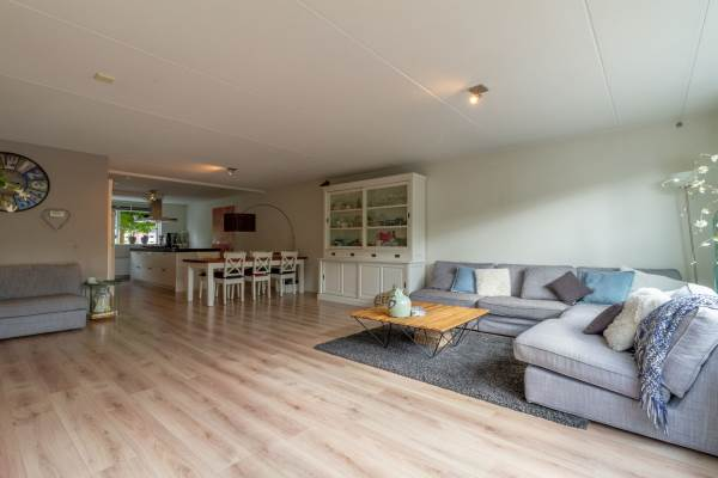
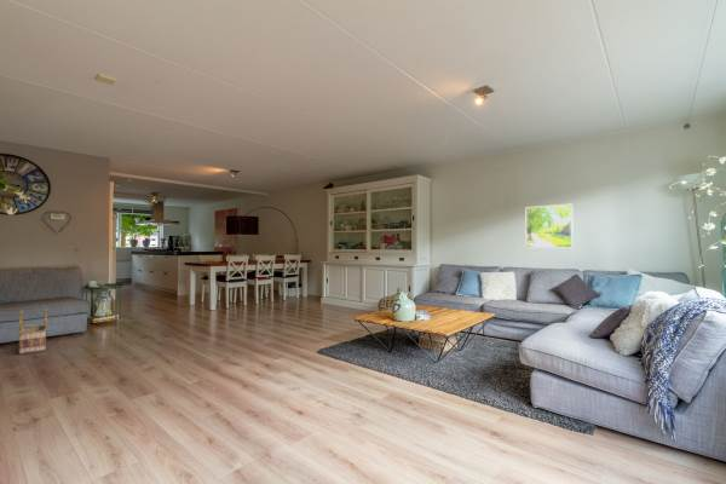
+ basket (33, 328)
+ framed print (548, 226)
